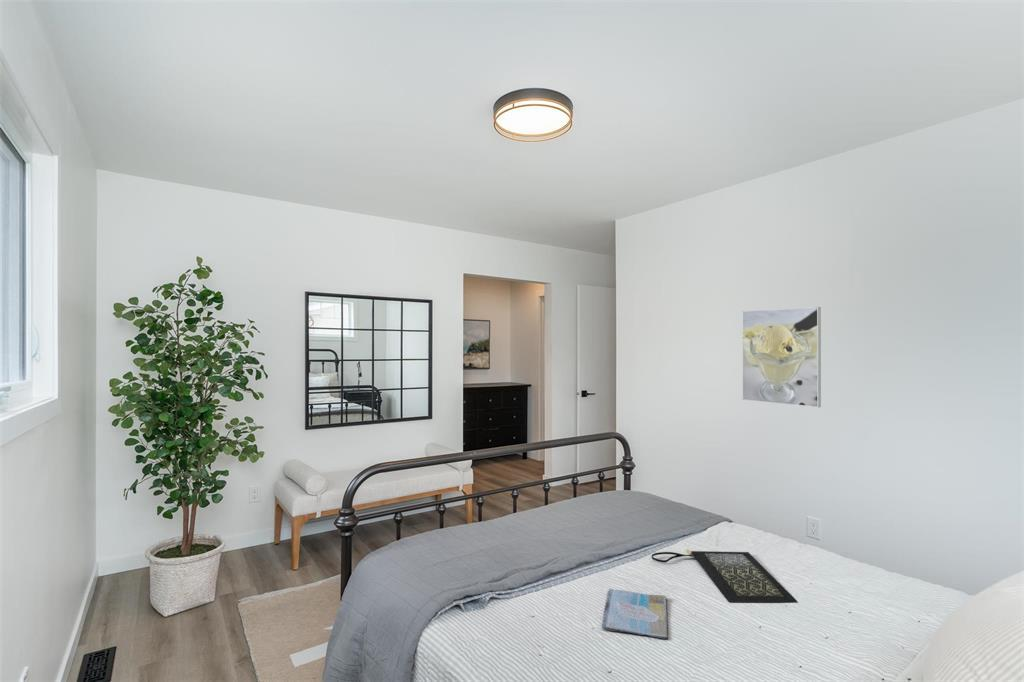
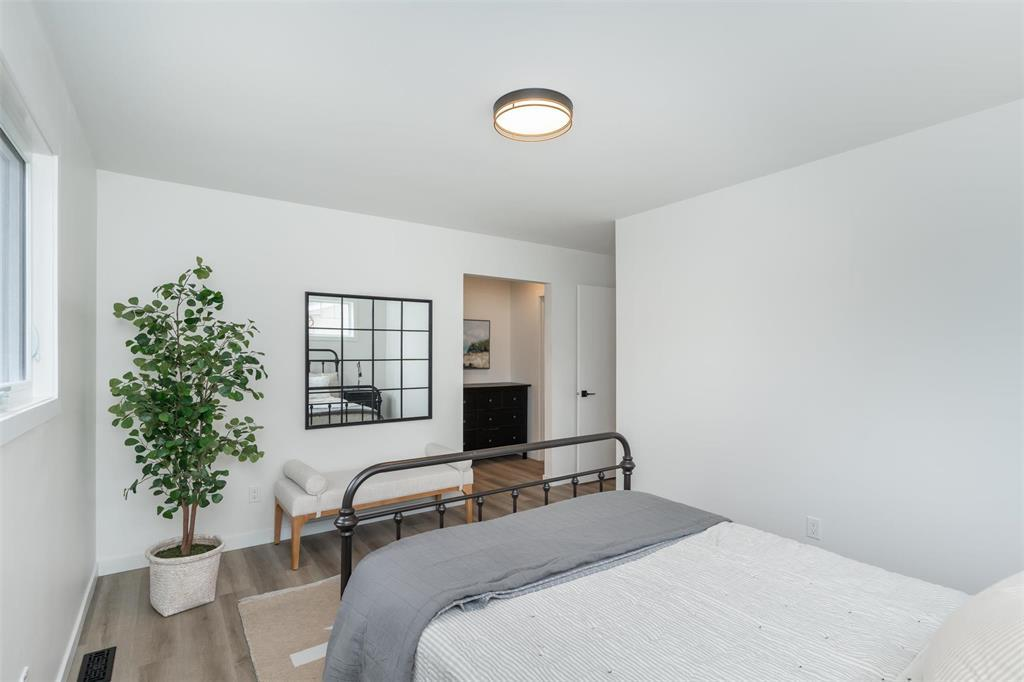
- clutch bag (734, 571)
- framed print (779, 356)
- book (635, 610)
